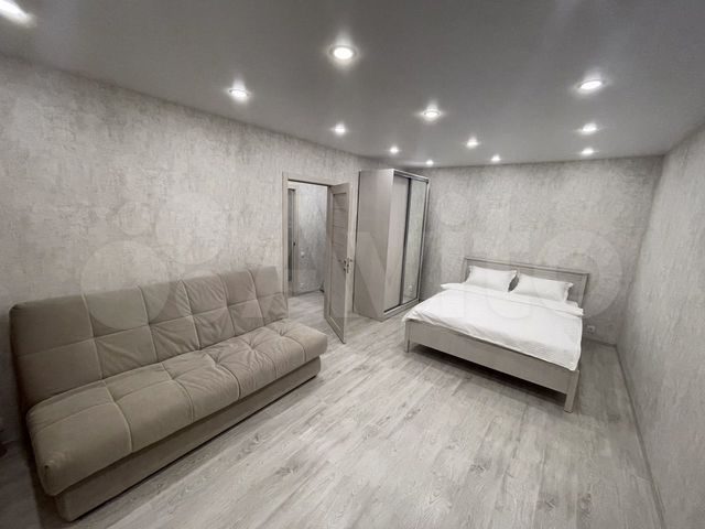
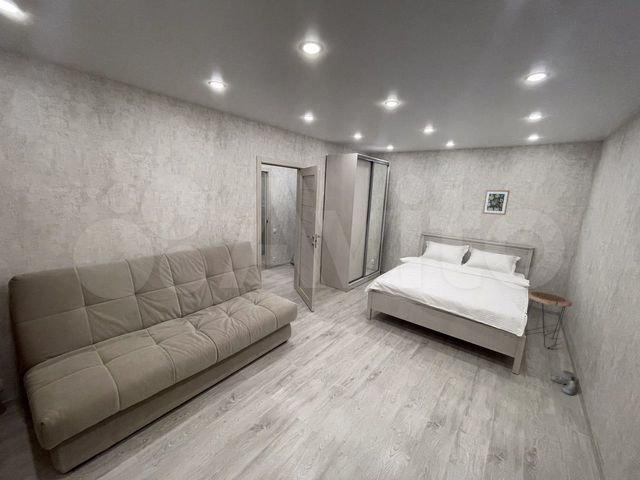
+ wall art (495, 202)
+ side table (543, 318)
+ boots (566, 380)
